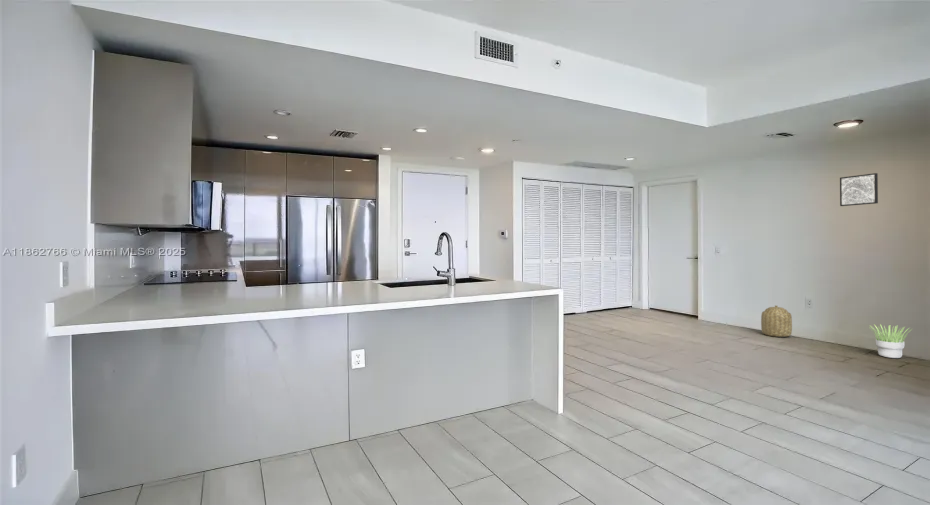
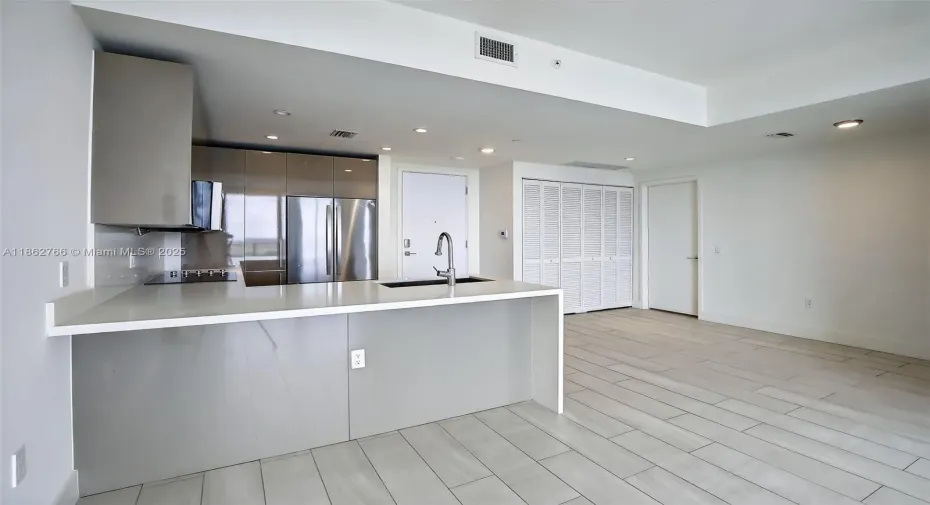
- potted plant (889, 341)
- basket (776, 320)
- wall art (858, 190)
